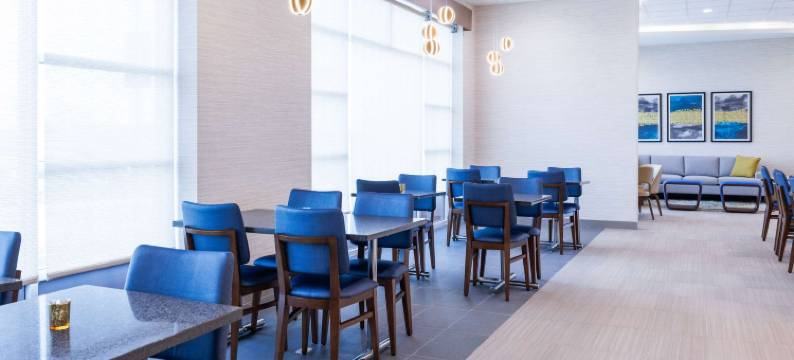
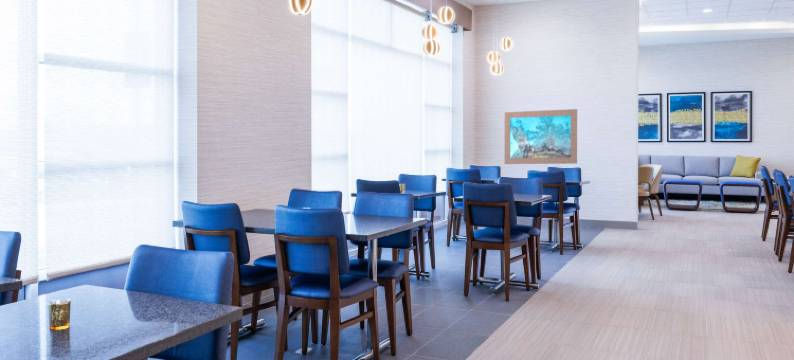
+ wall art (539, 137)
